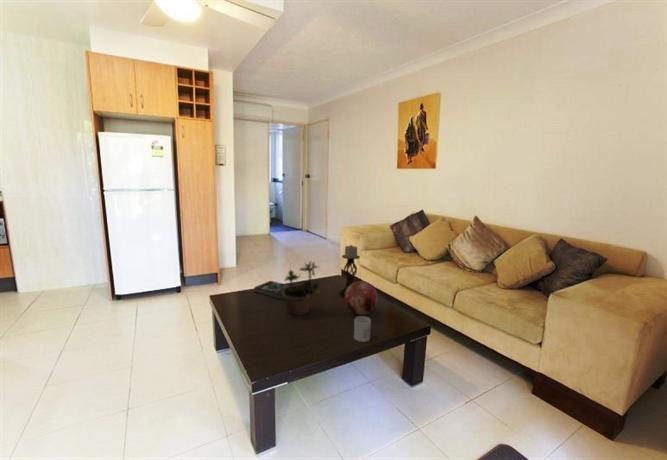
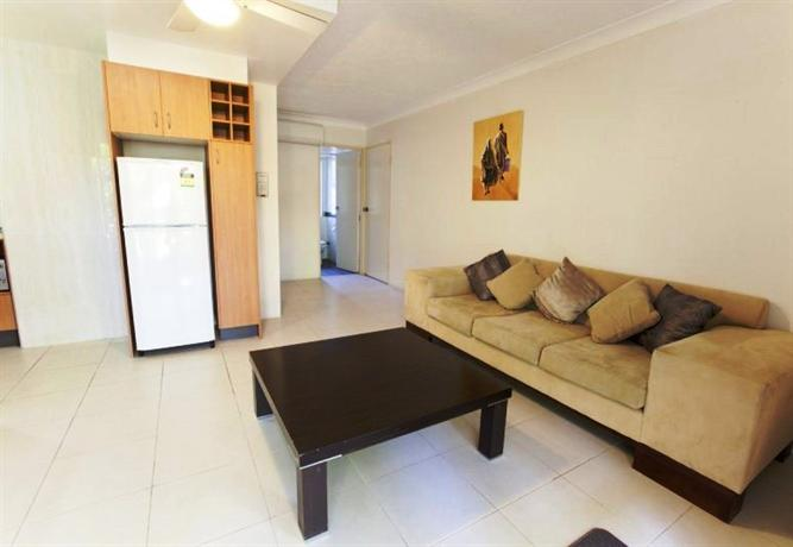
- potted plant (298, 285)
- decorative orb (361, 297)
- candle holder (351, 269)
- mug (363, 327)
- book (277, 289)
